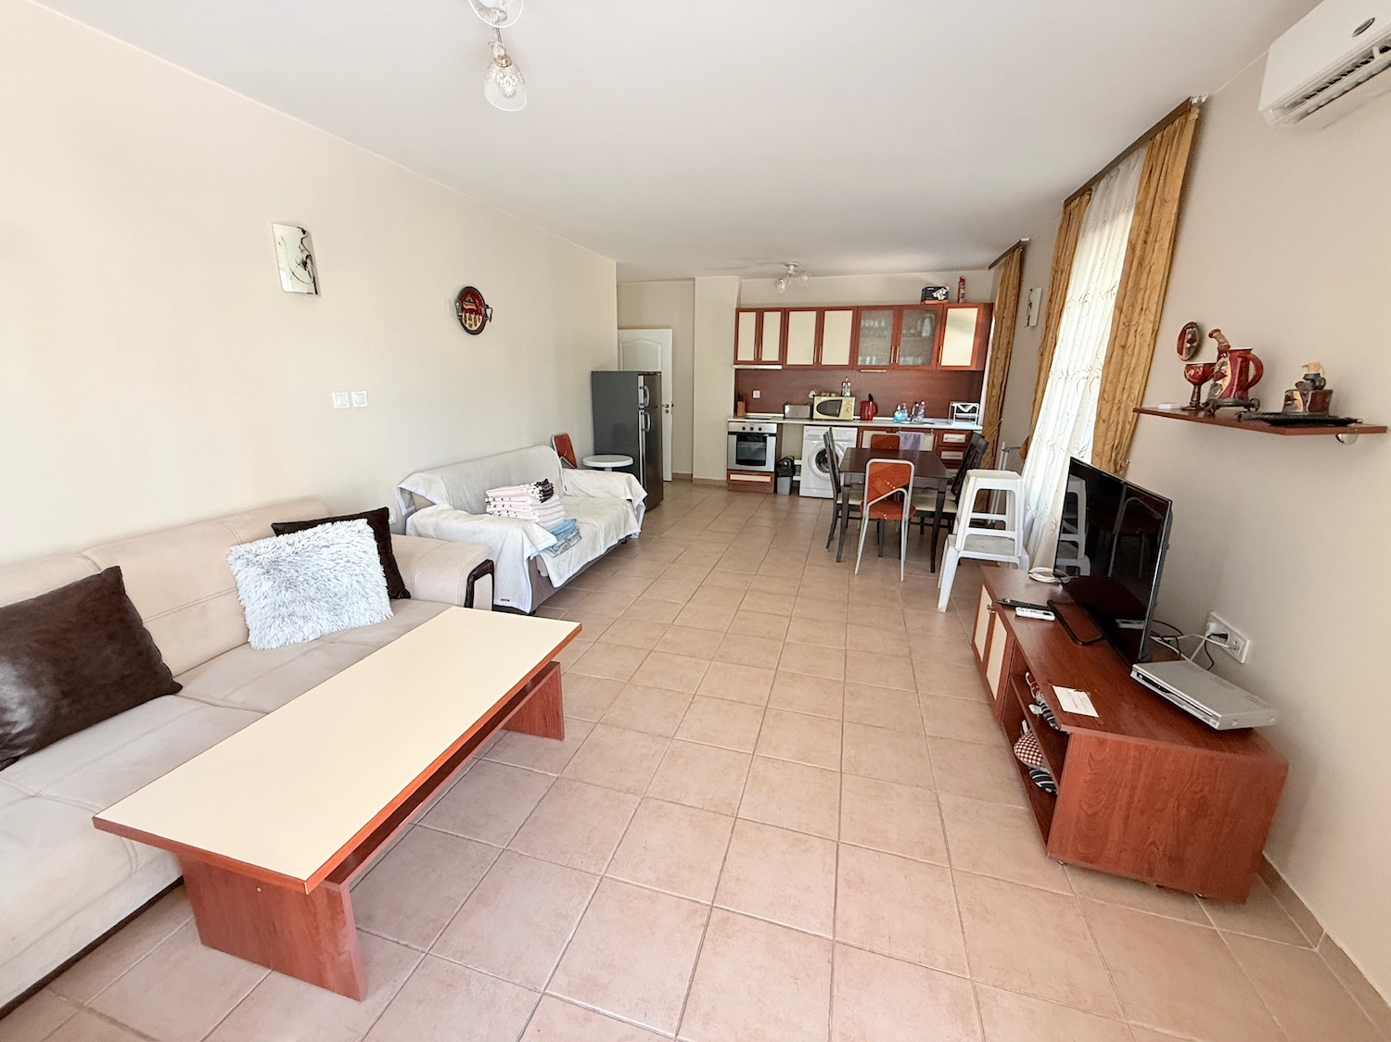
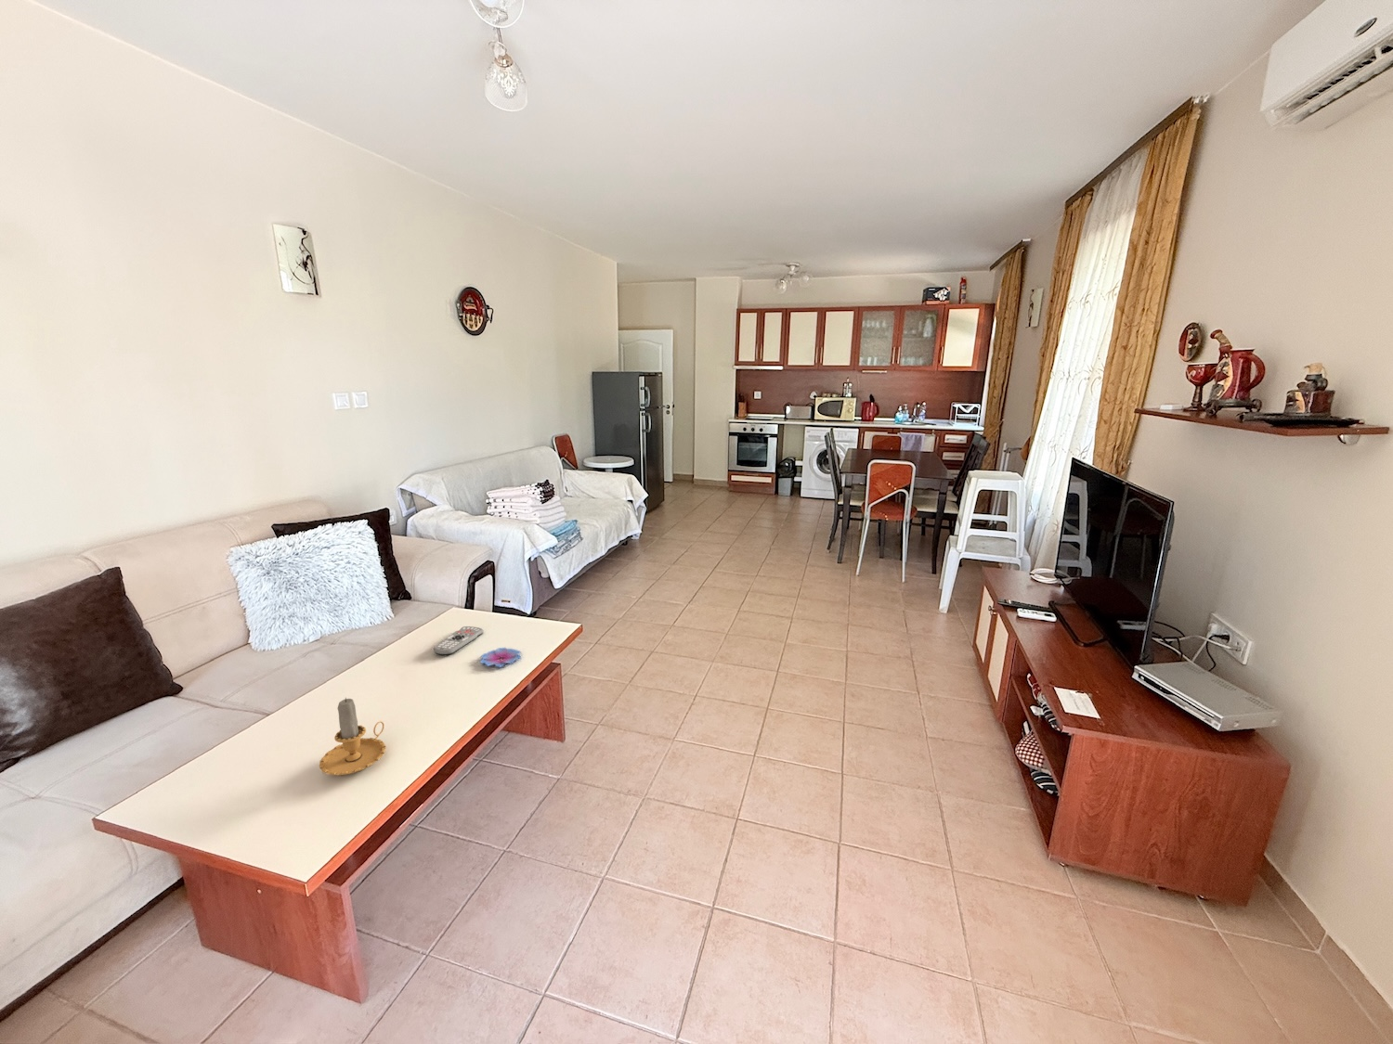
+ remote control (457, 640)
+ candle (354, 727)
+ flower (500, 657)
